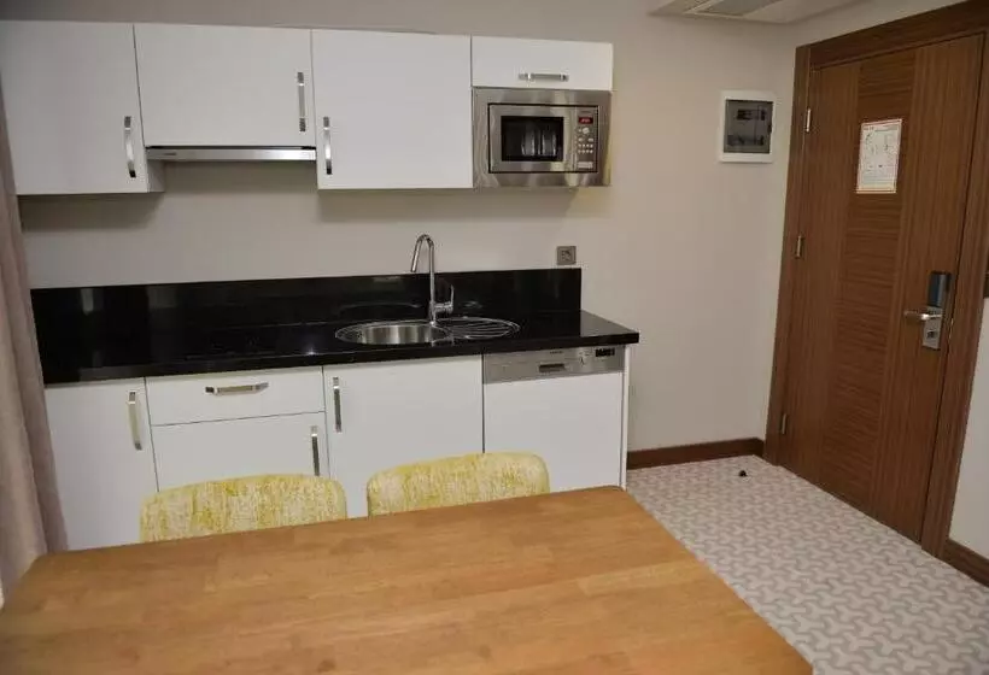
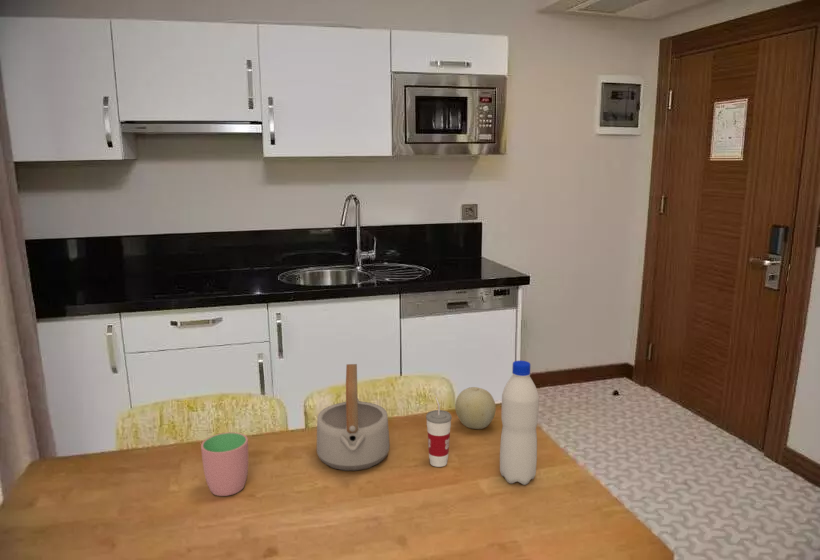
+ fruit (475, 407)
+ cup (227, 460)
+ cup (438, 430)
+ teapot (352, 417)
+ water bottle (519, 421)
